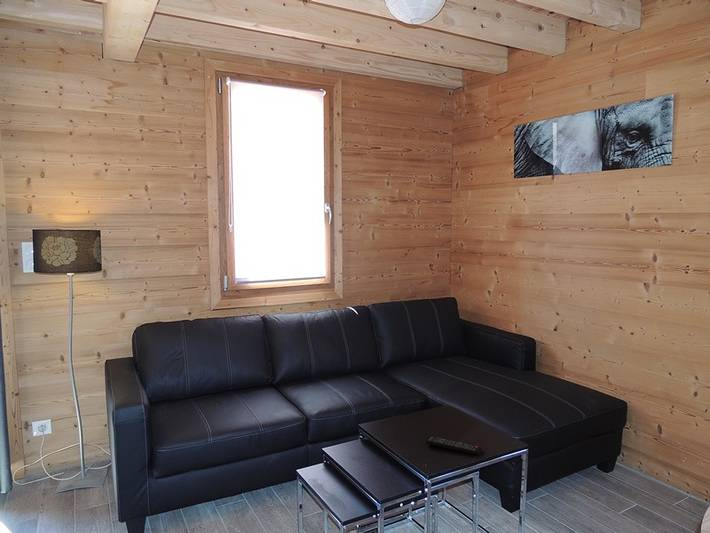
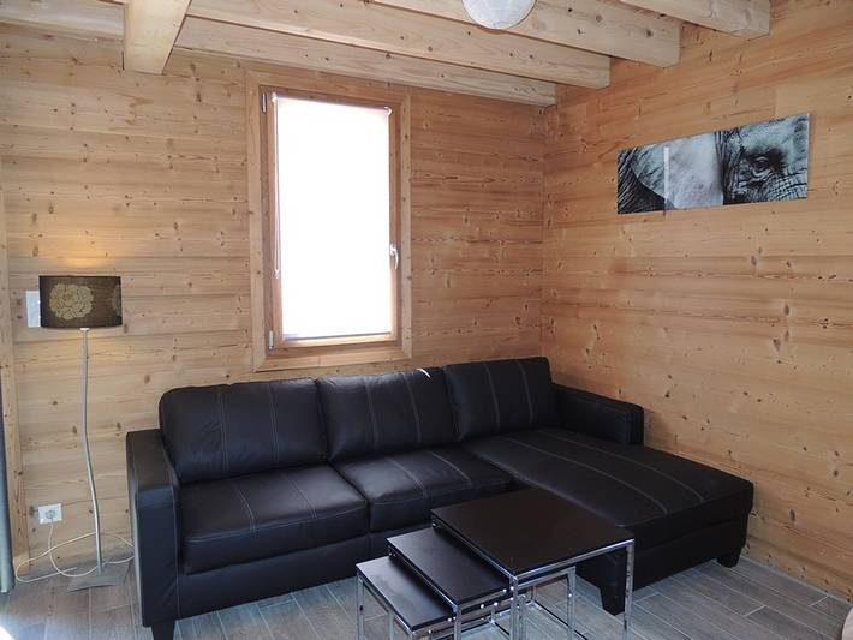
- remote control (453, 445)
